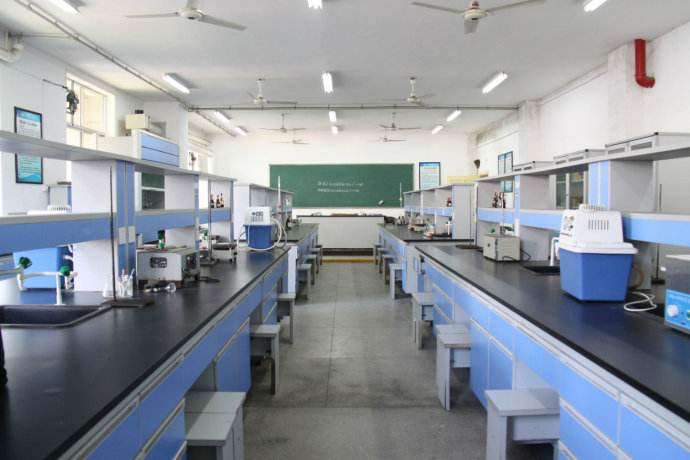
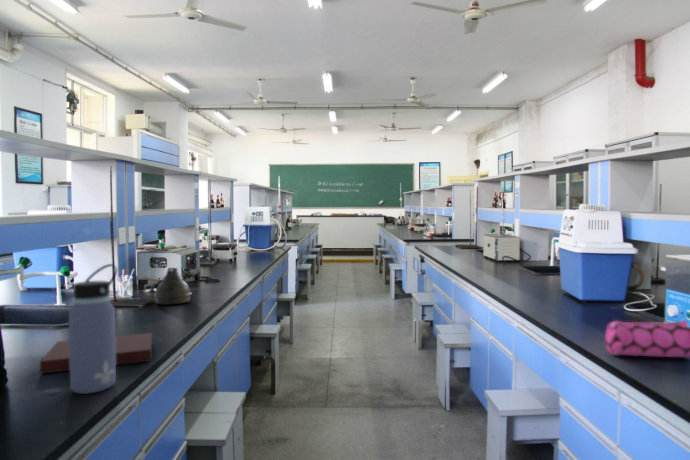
+ notebook (115, 351)
+ pencil case (648, 337)
+ water bottle (94, 326)
+ teapot (174, 283)
